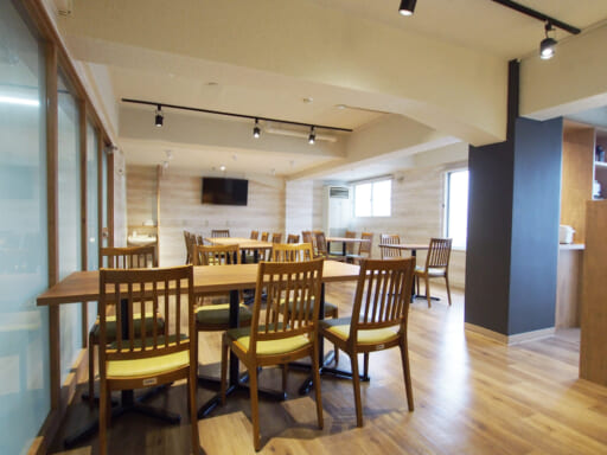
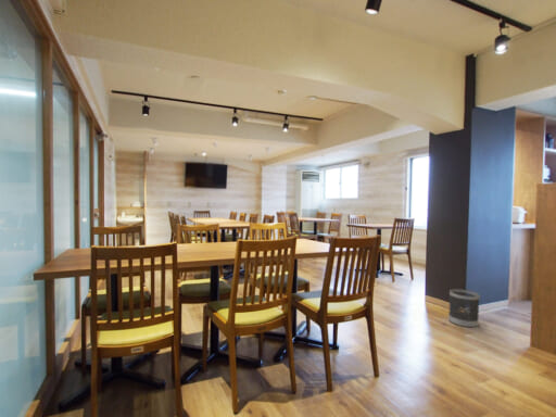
+ wastebasket (464, 307)
